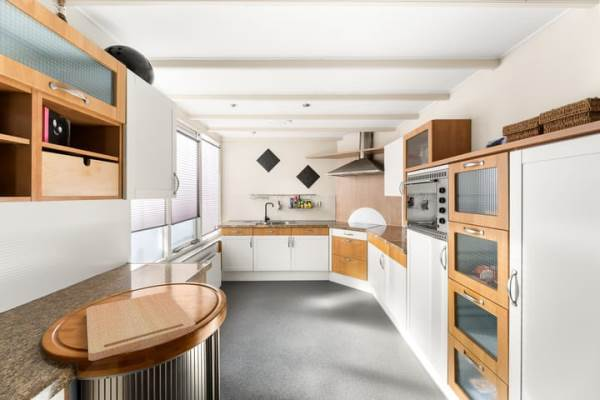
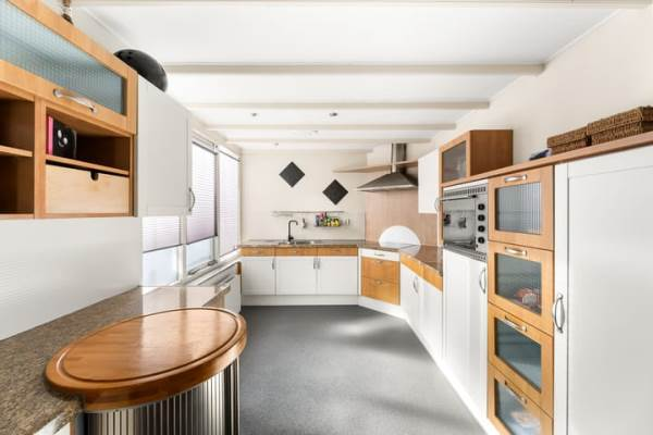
- cutting board (137, 318)
